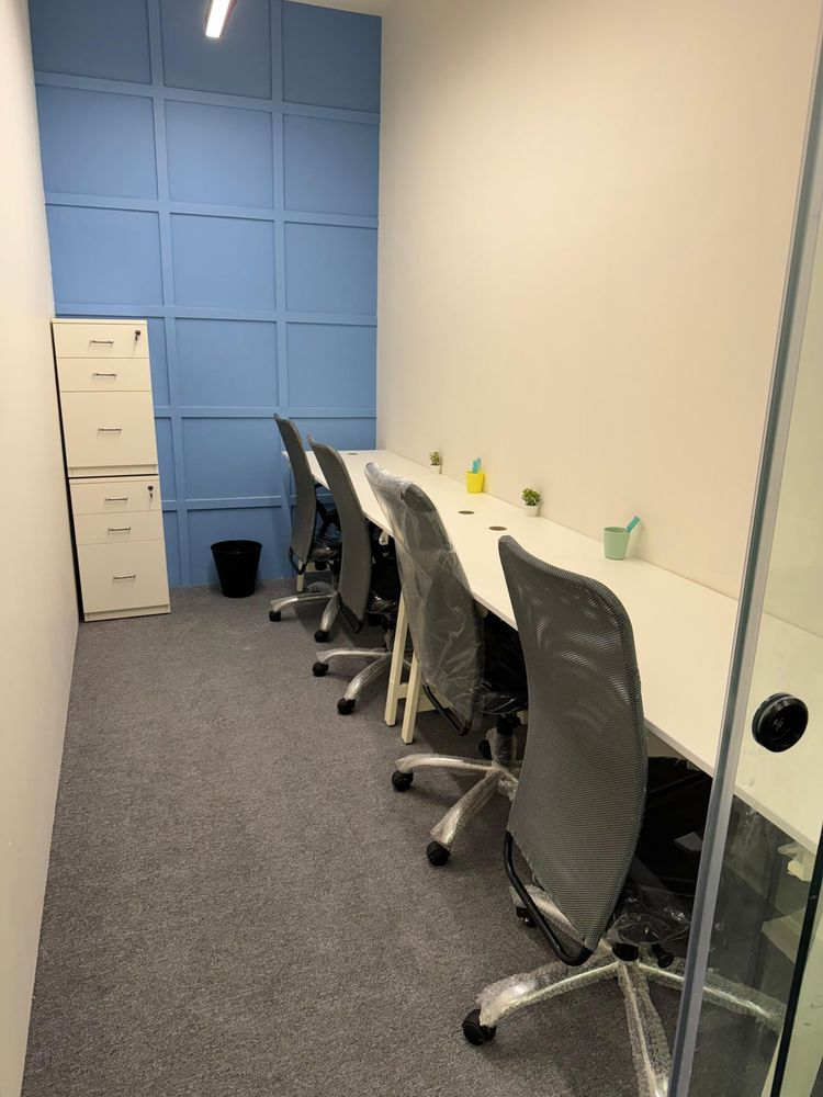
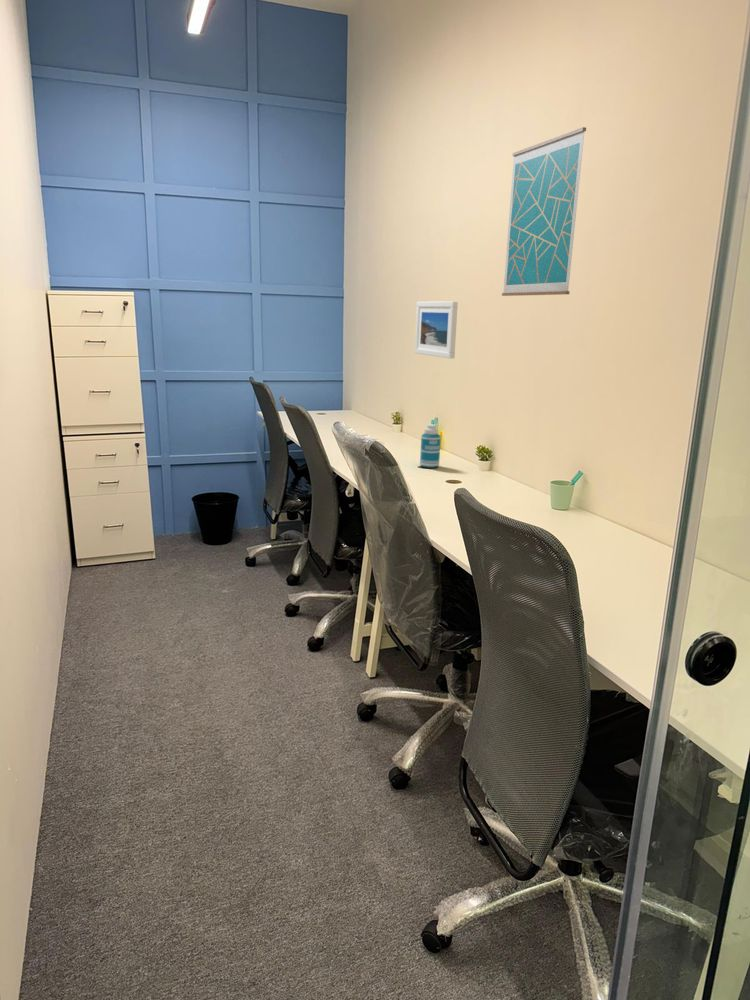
+ wall art (539, 220)
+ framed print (434, 329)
+ bottle (430, 445)
